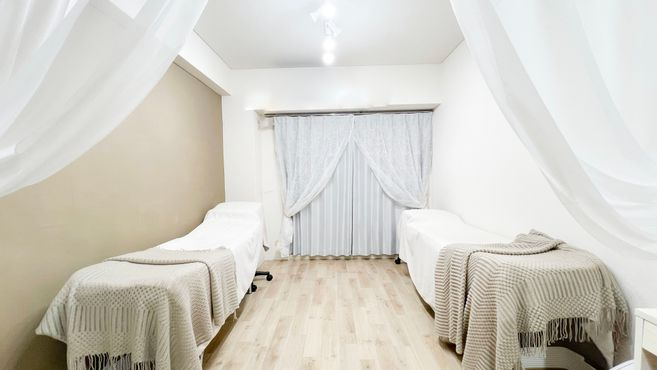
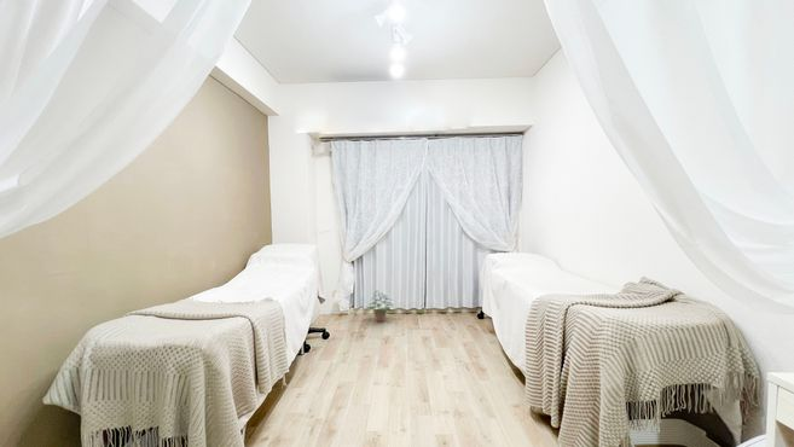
+ potted plant (379, 304)
